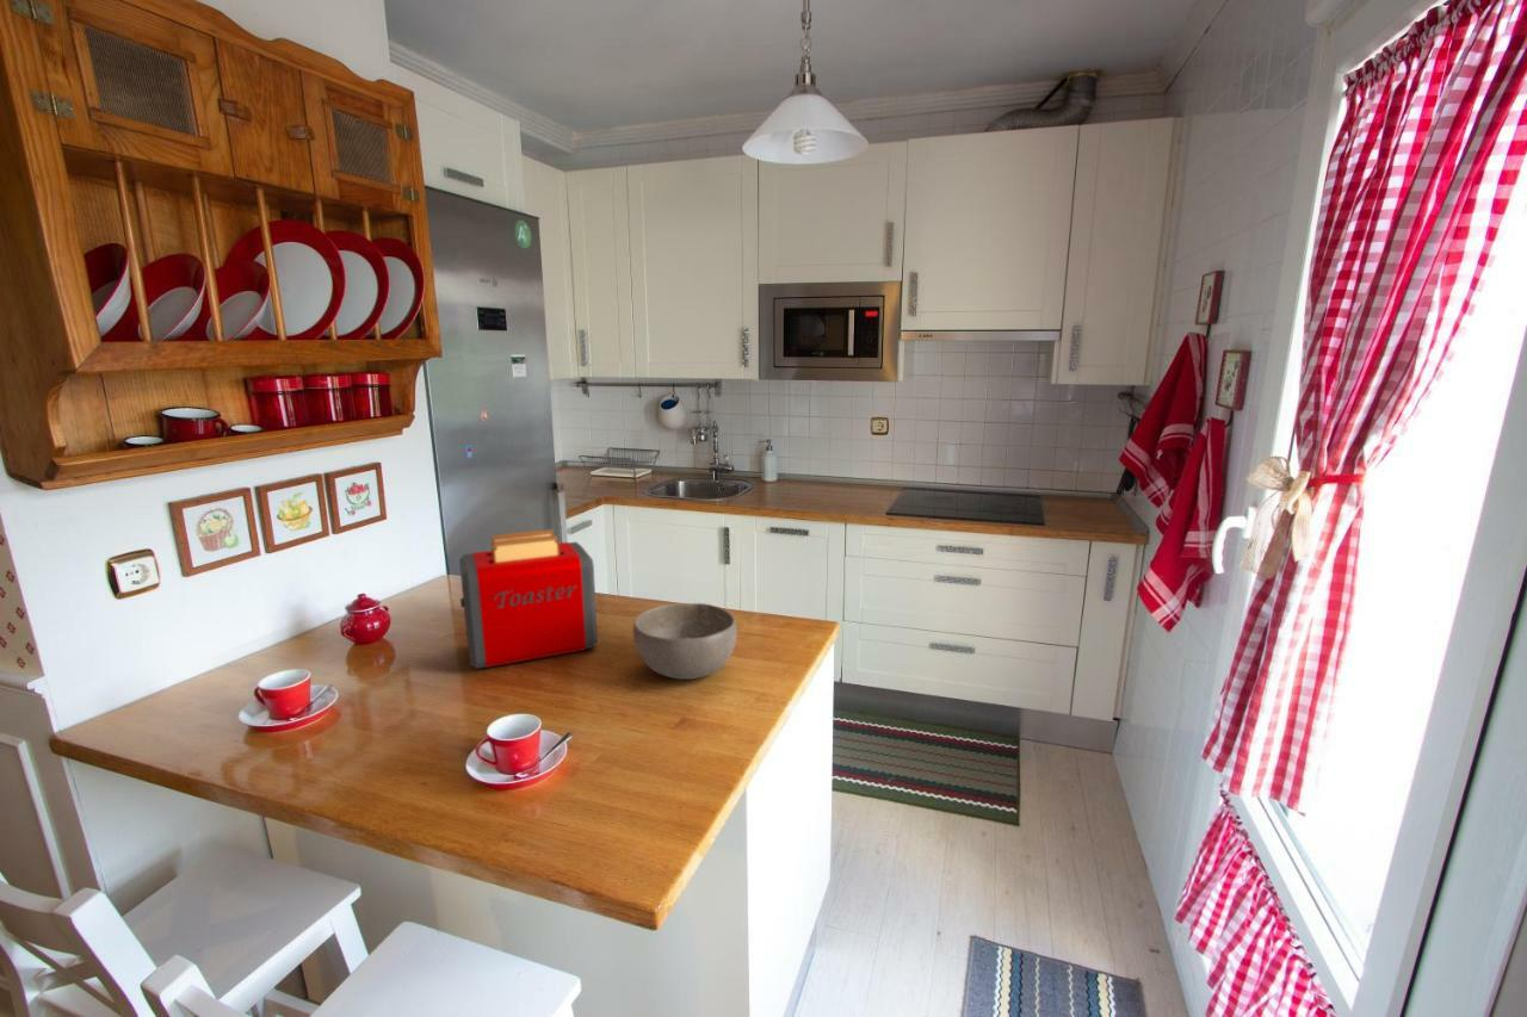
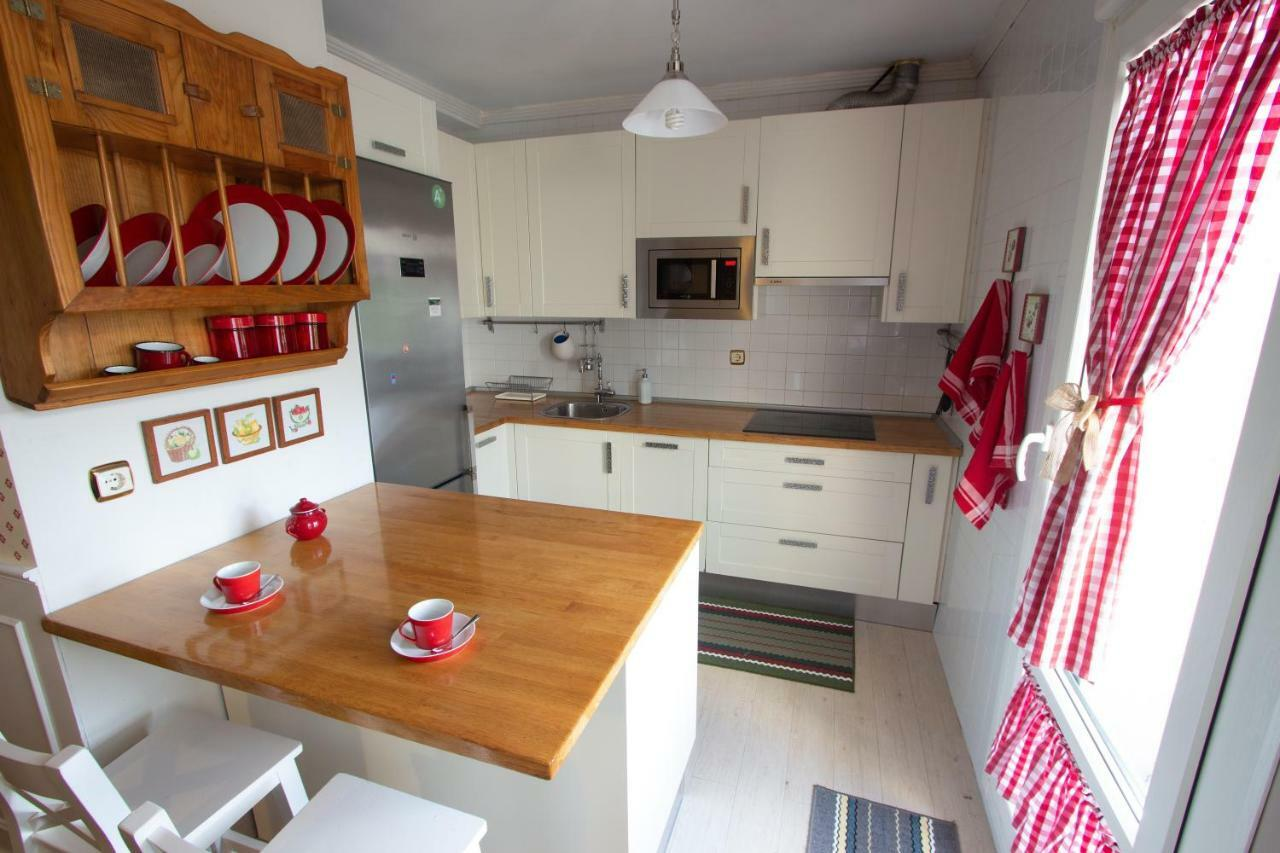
- bowl (685, 644)
- toaster (526, 593)
